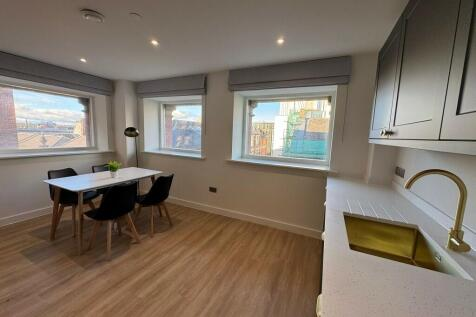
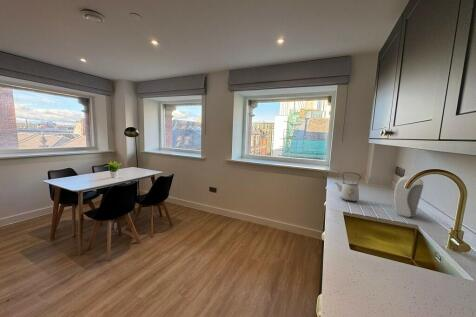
+ kettle (346, 185)
+ soap dispenser (407, 196)
